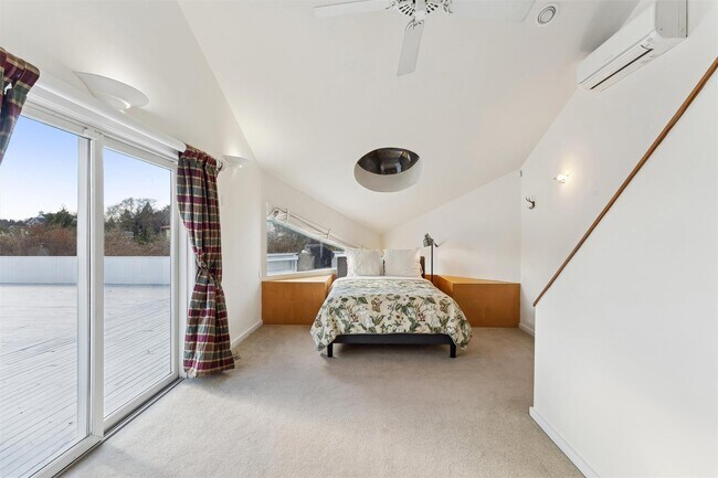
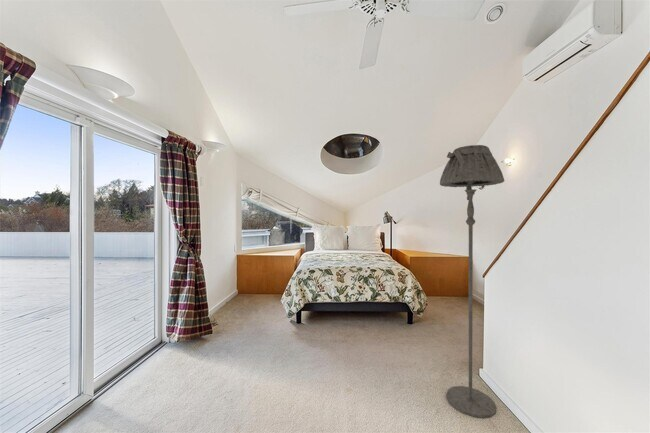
+ floor lamp (470, 274)
